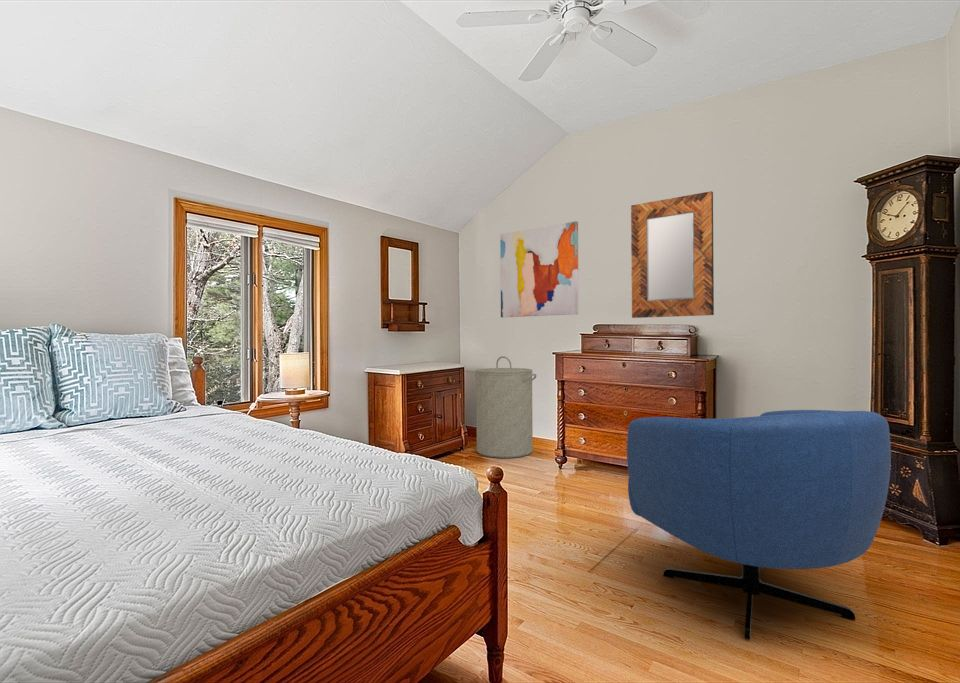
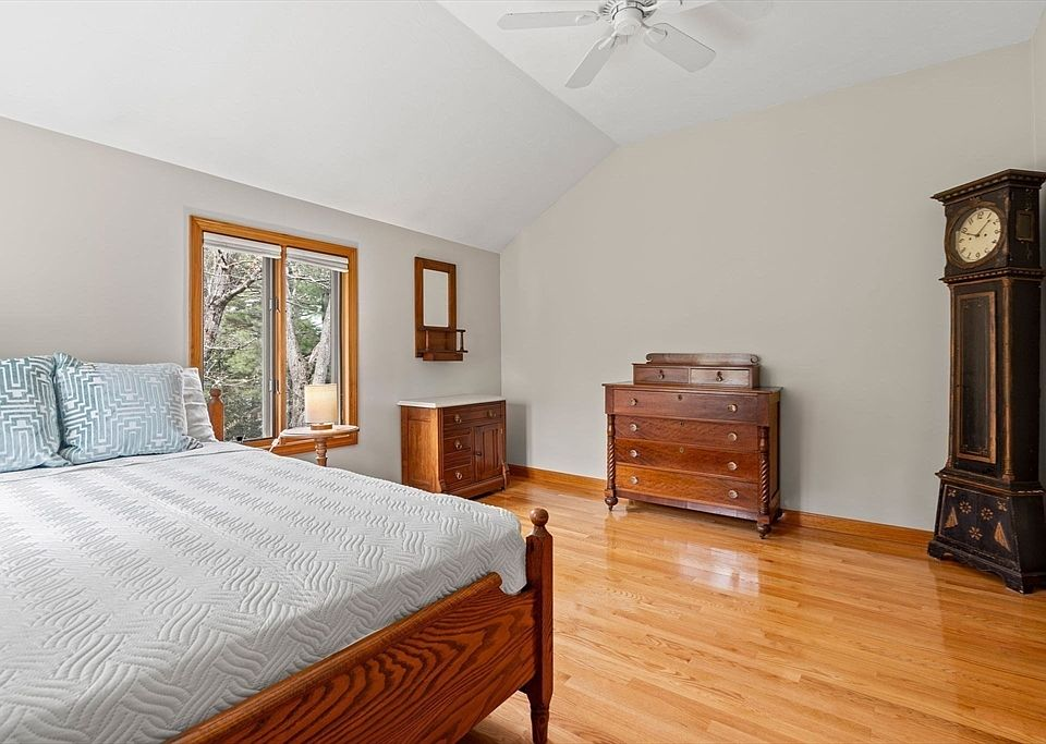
- laundry hamper (504, 403)
- armchair (751, 498)
- wall art (537, 272)
- home mirror (670, 257)
